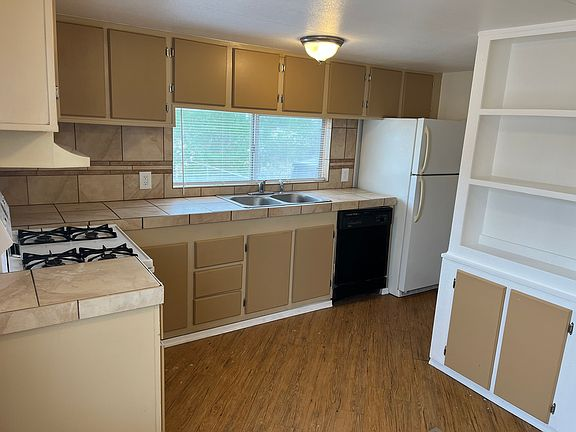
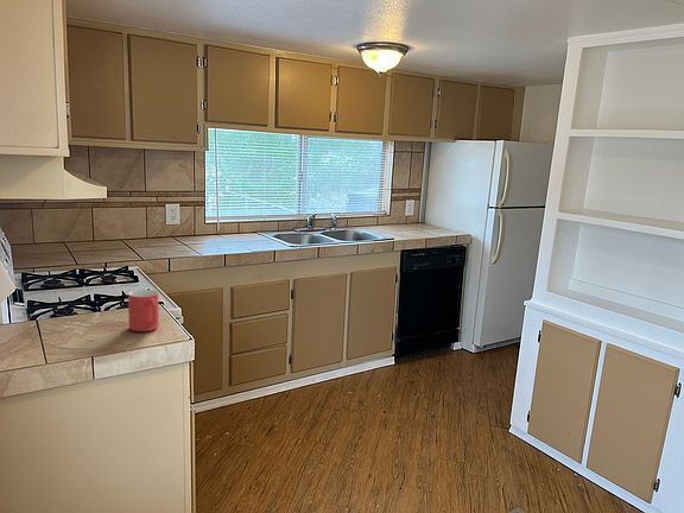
+ mug (146, 311)
